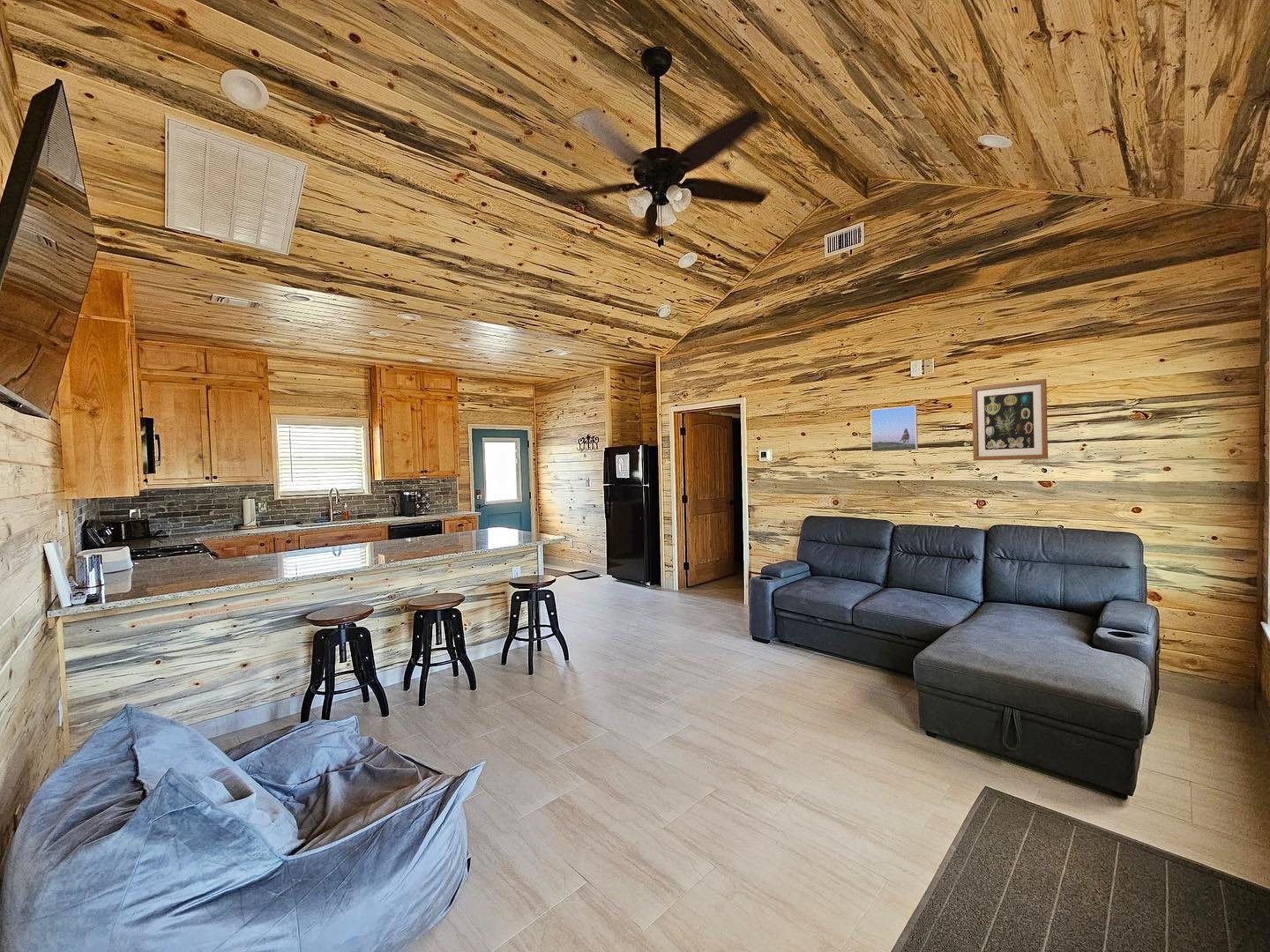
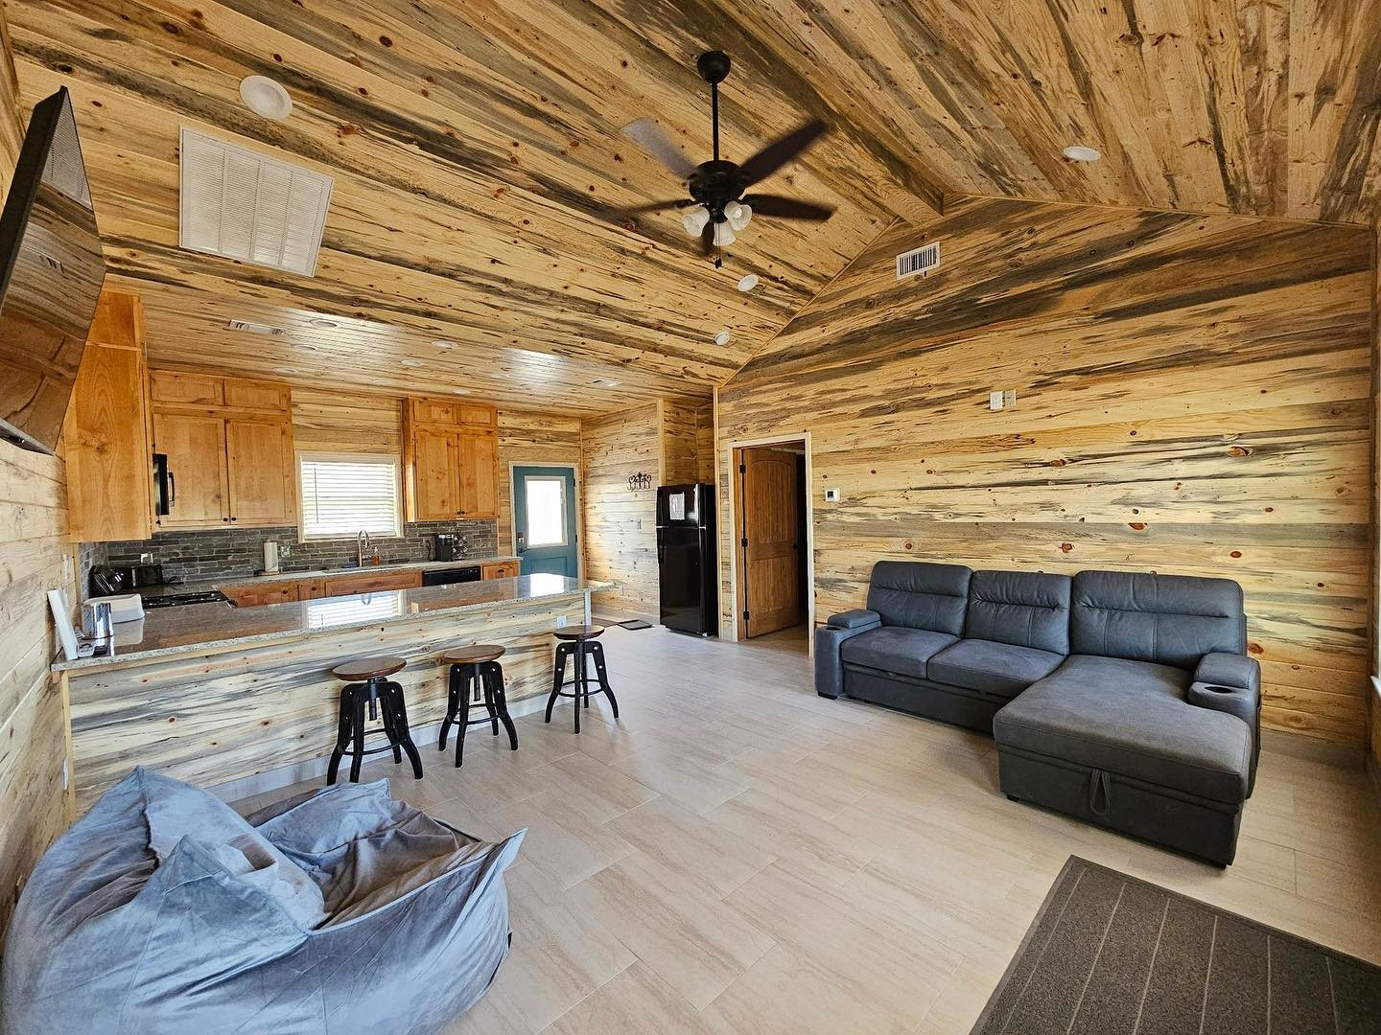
- wall art (1008, 421)
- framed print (893, 429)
